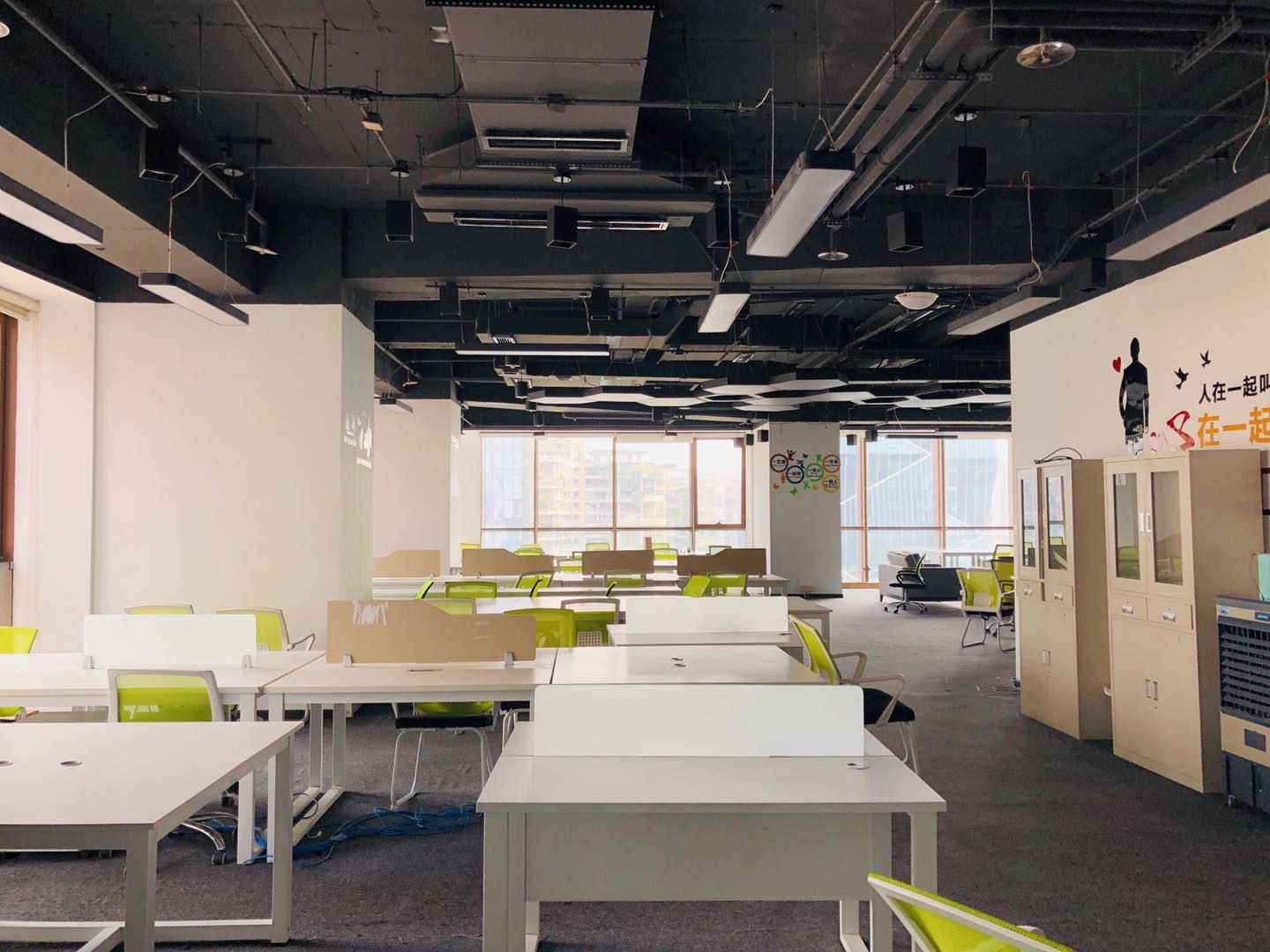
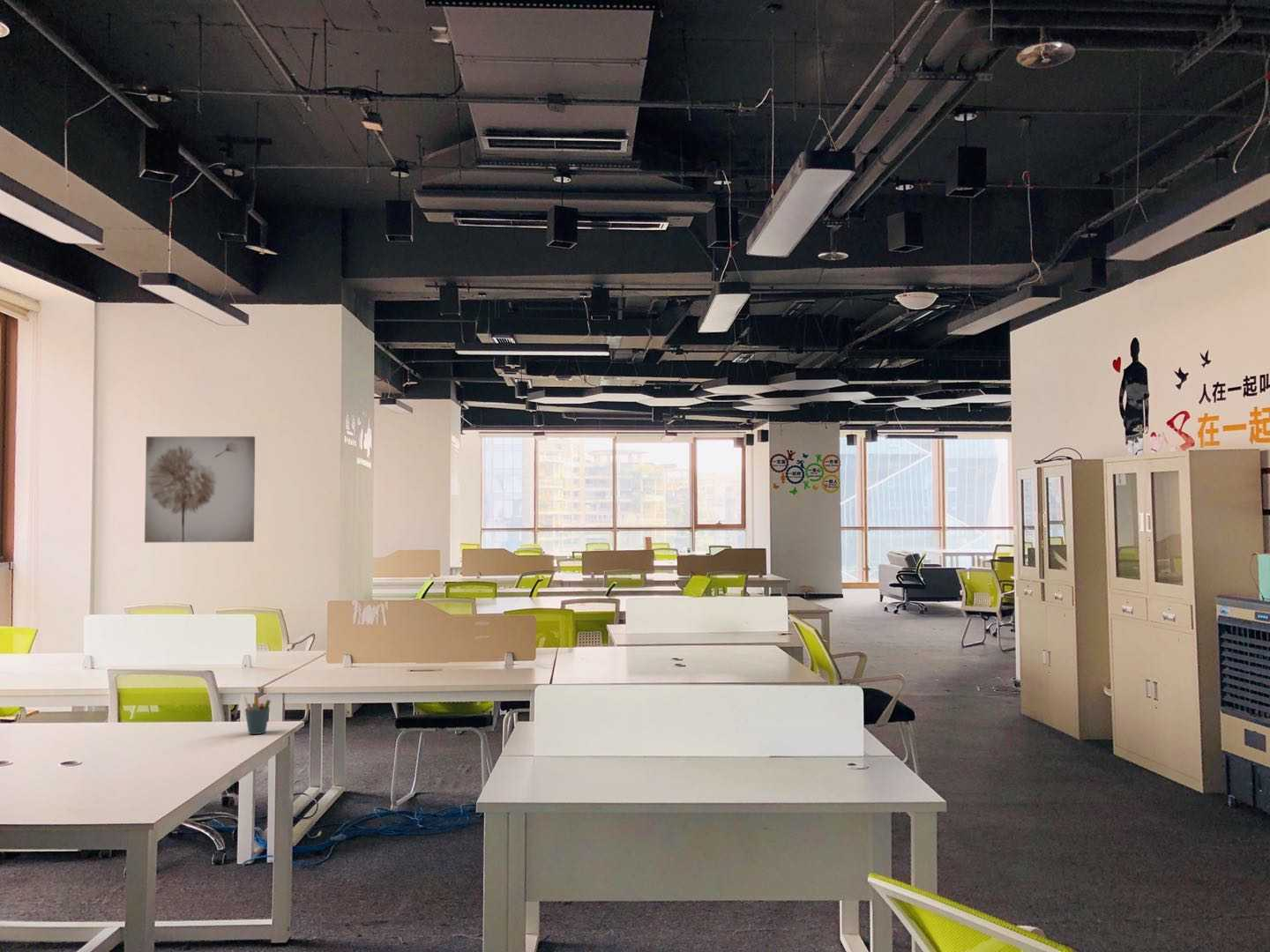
+ wall art (199, 489)
+ pen holder (257, 713)
